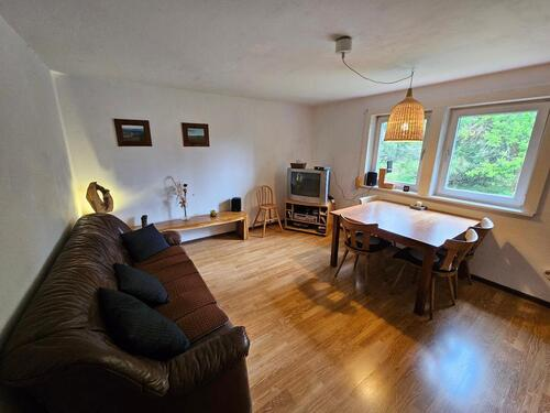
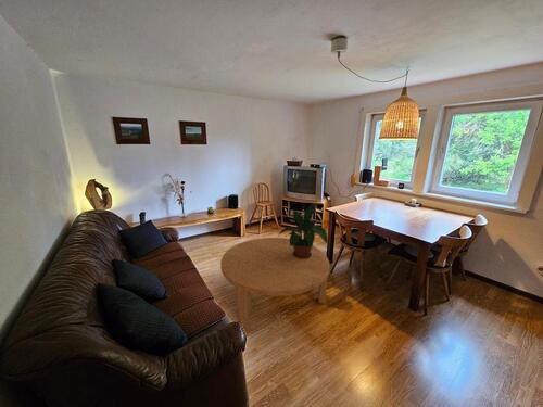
+ potted plant (304, 230)
+ coffee table (274, 279)
